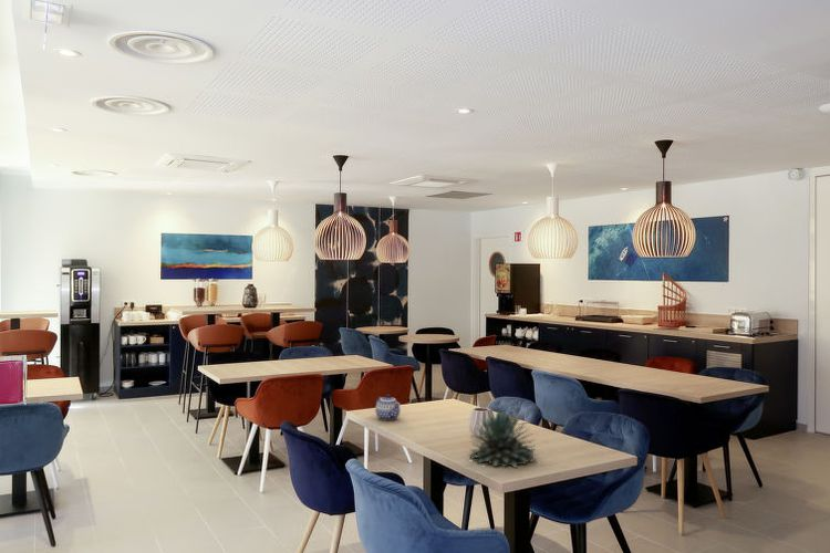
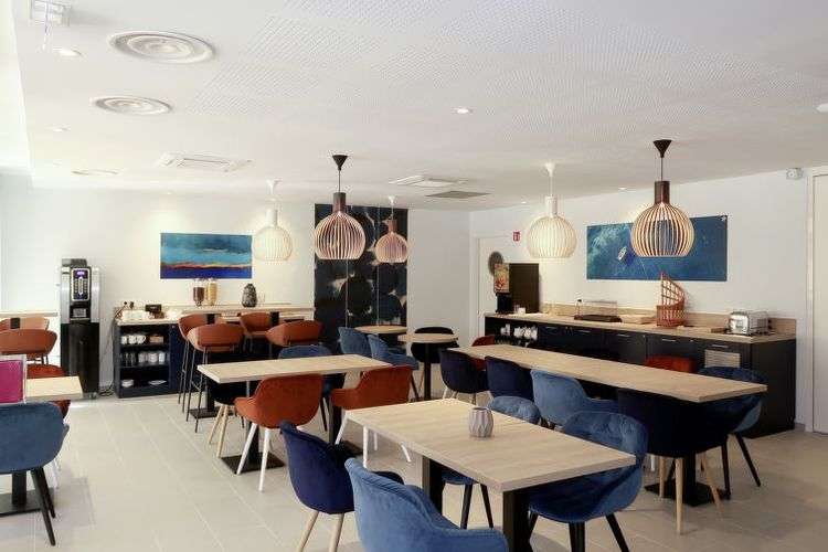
- teapot (387, 406)
- succulent plant (502, 435)
